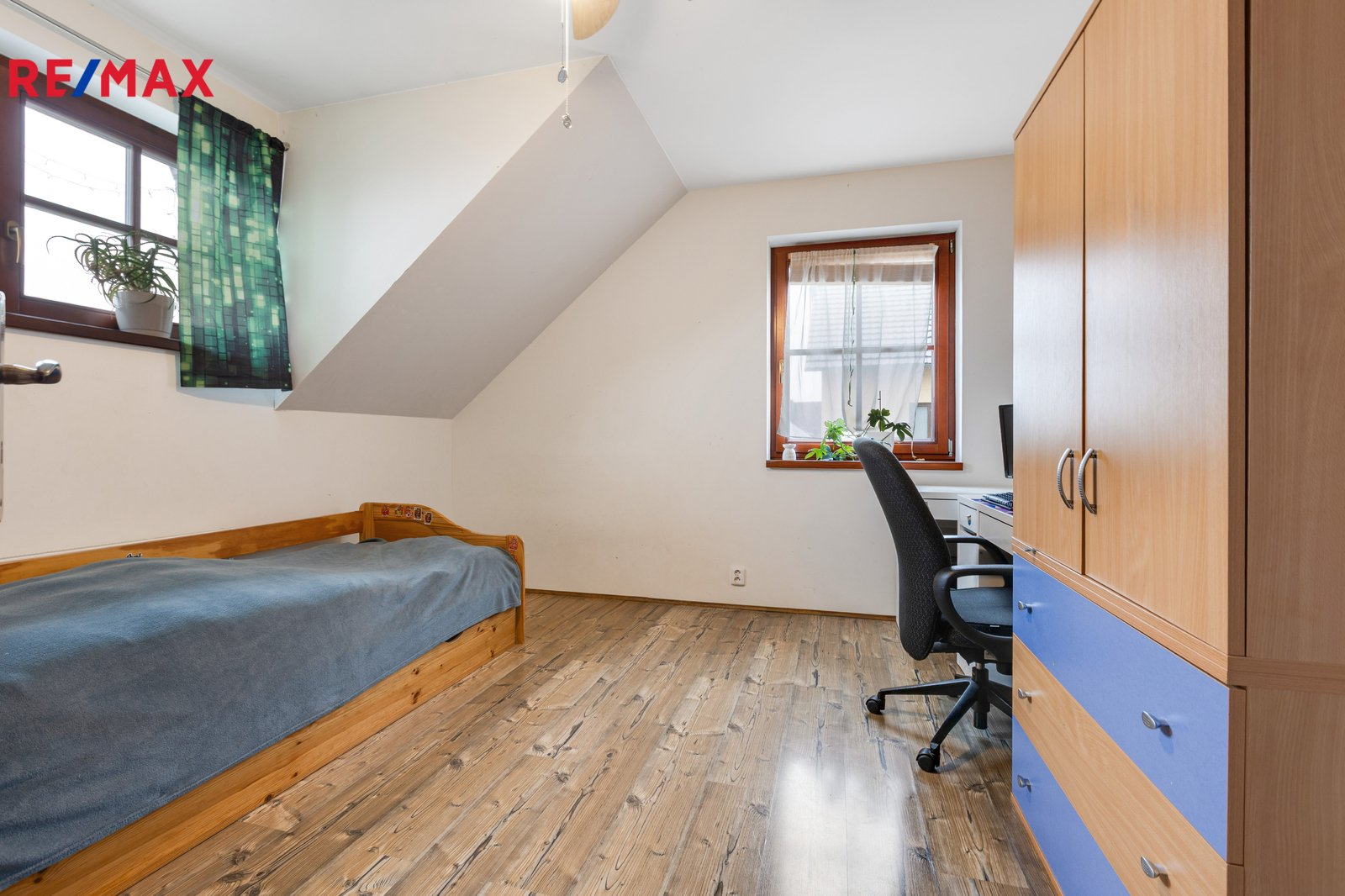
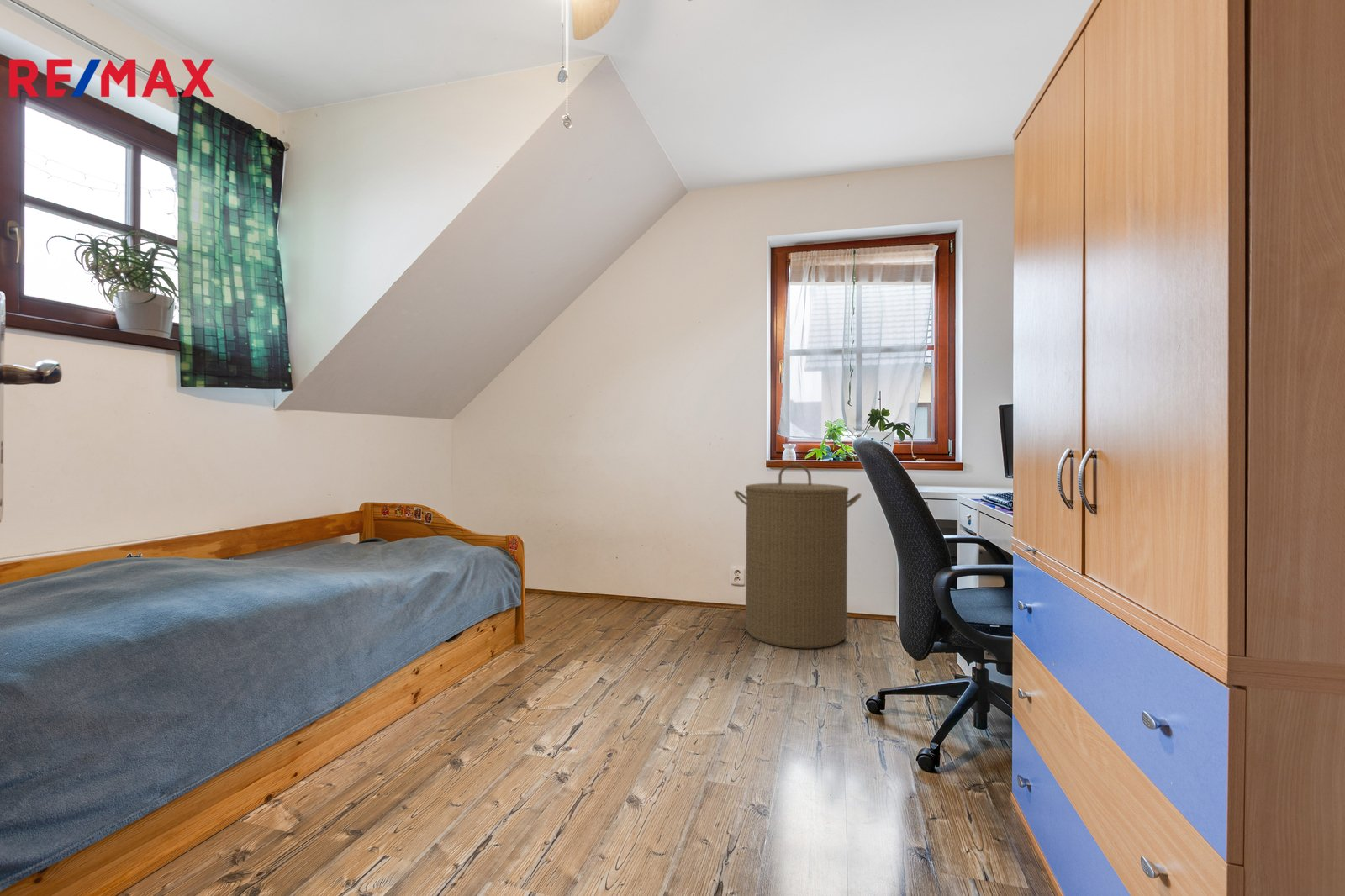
+ laundry hamper (795, 547)
